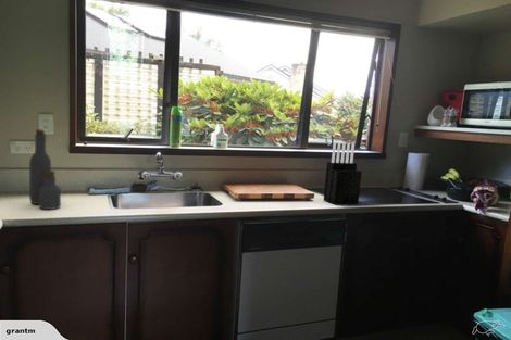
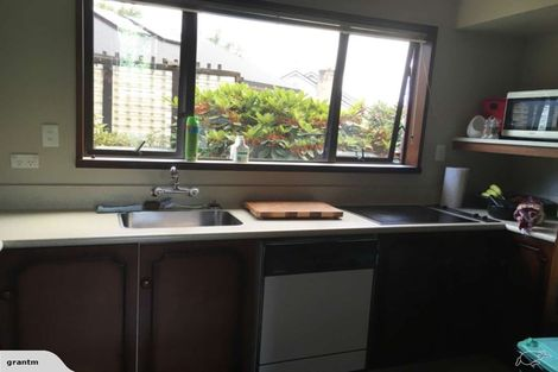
- bottle set (45, 168)
- knife block (345, 173)
